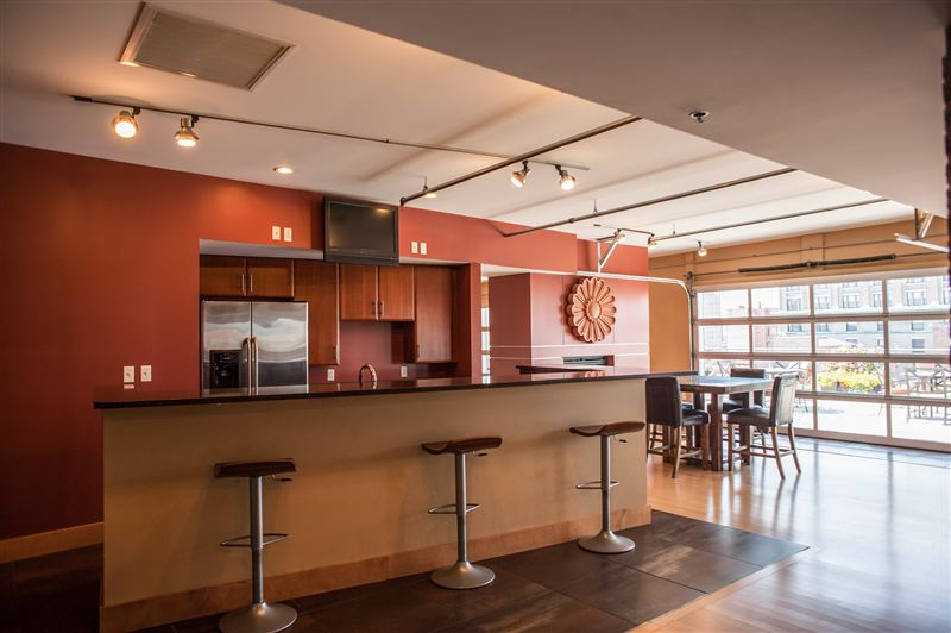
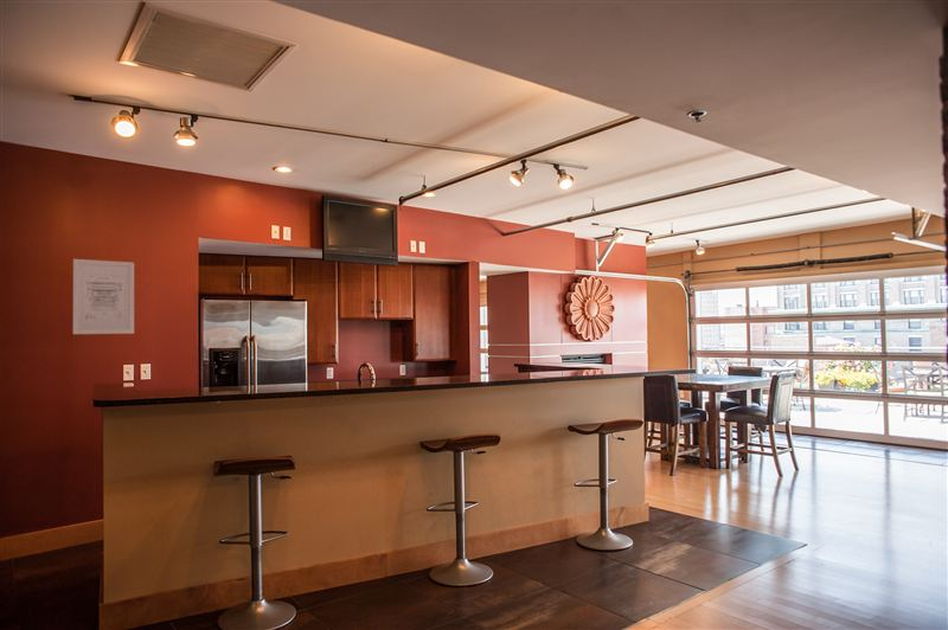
+ wall art (104, 297)
